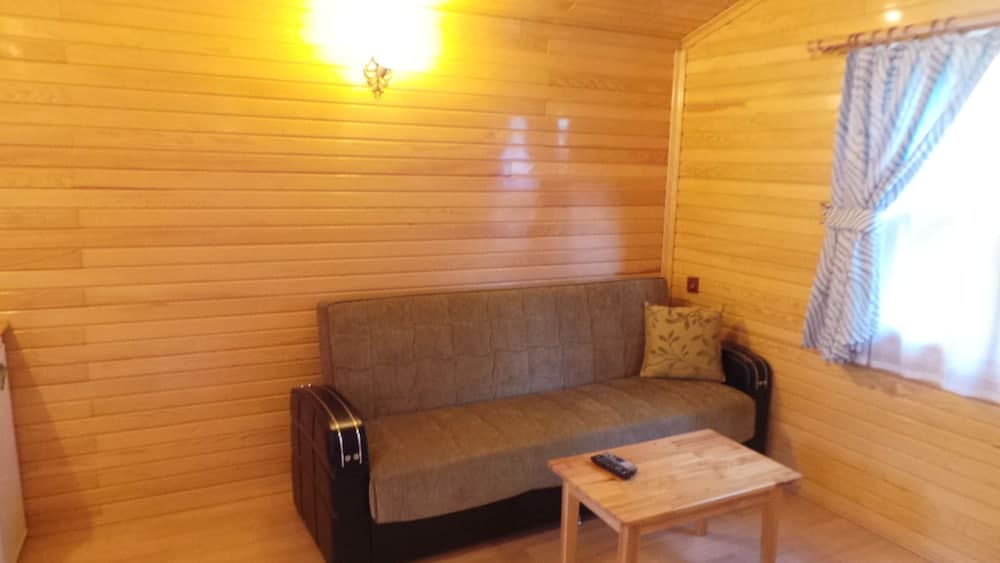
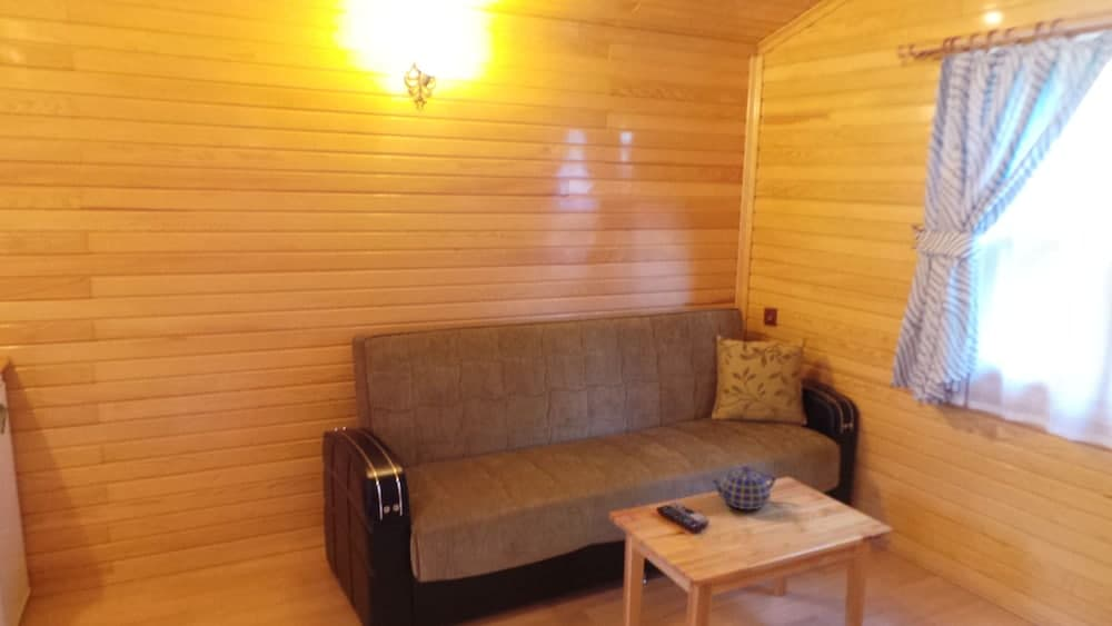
+ teapot (743, 485)
